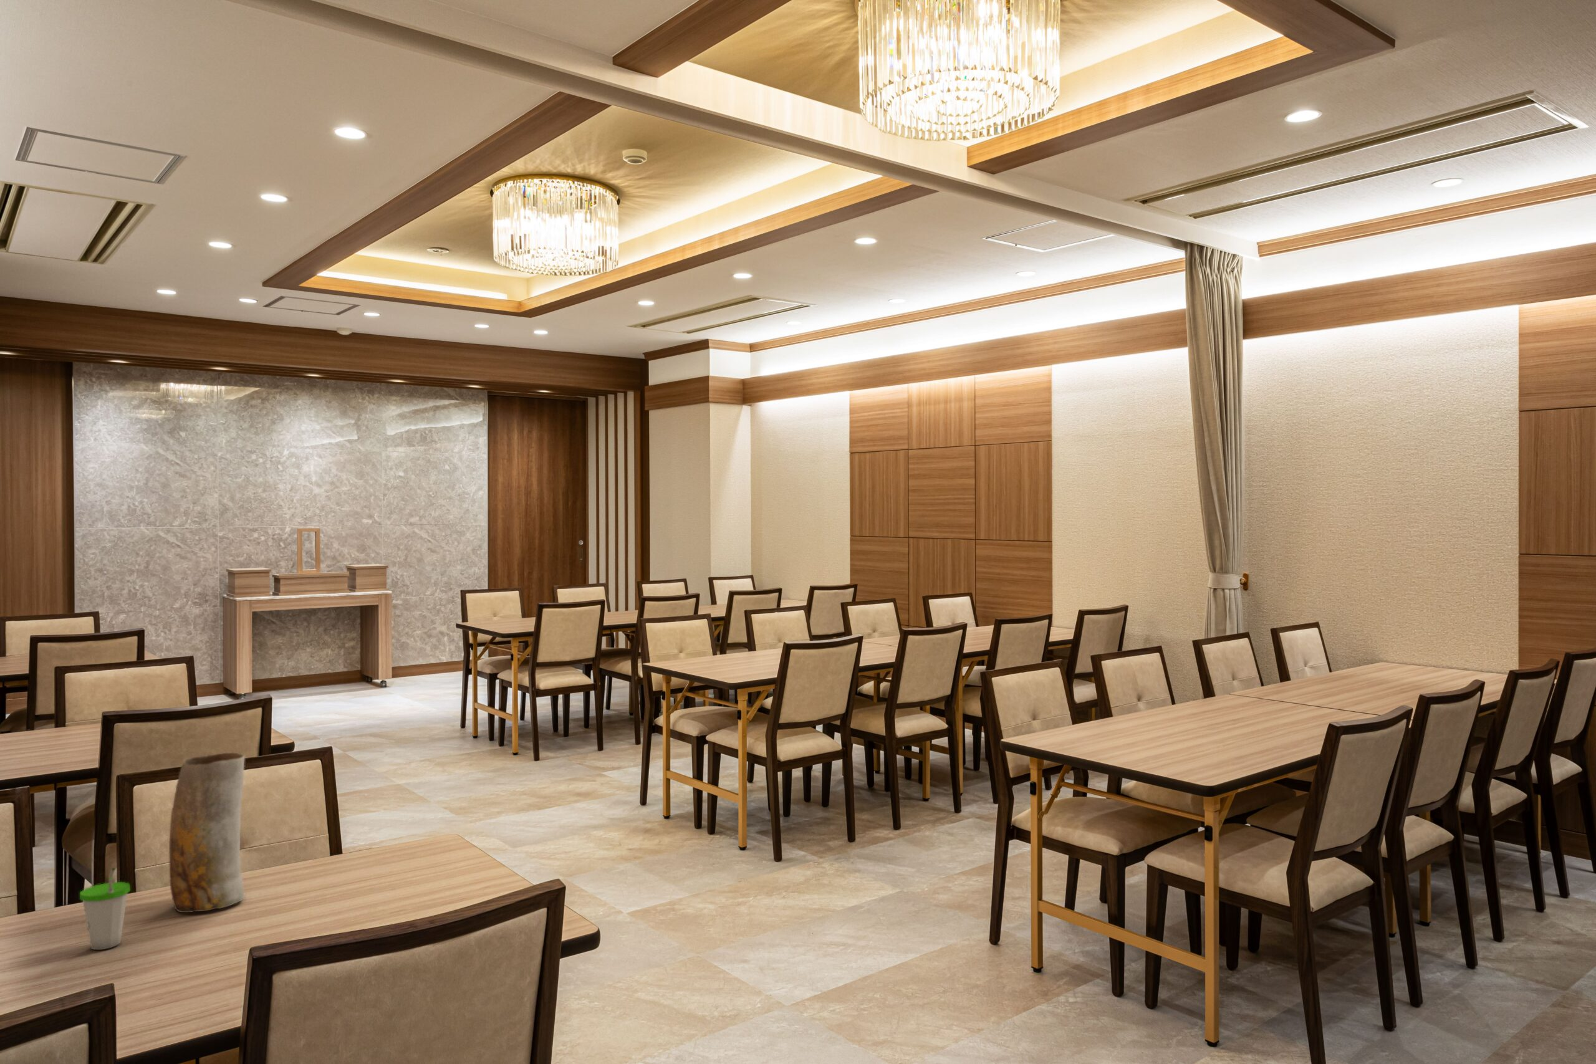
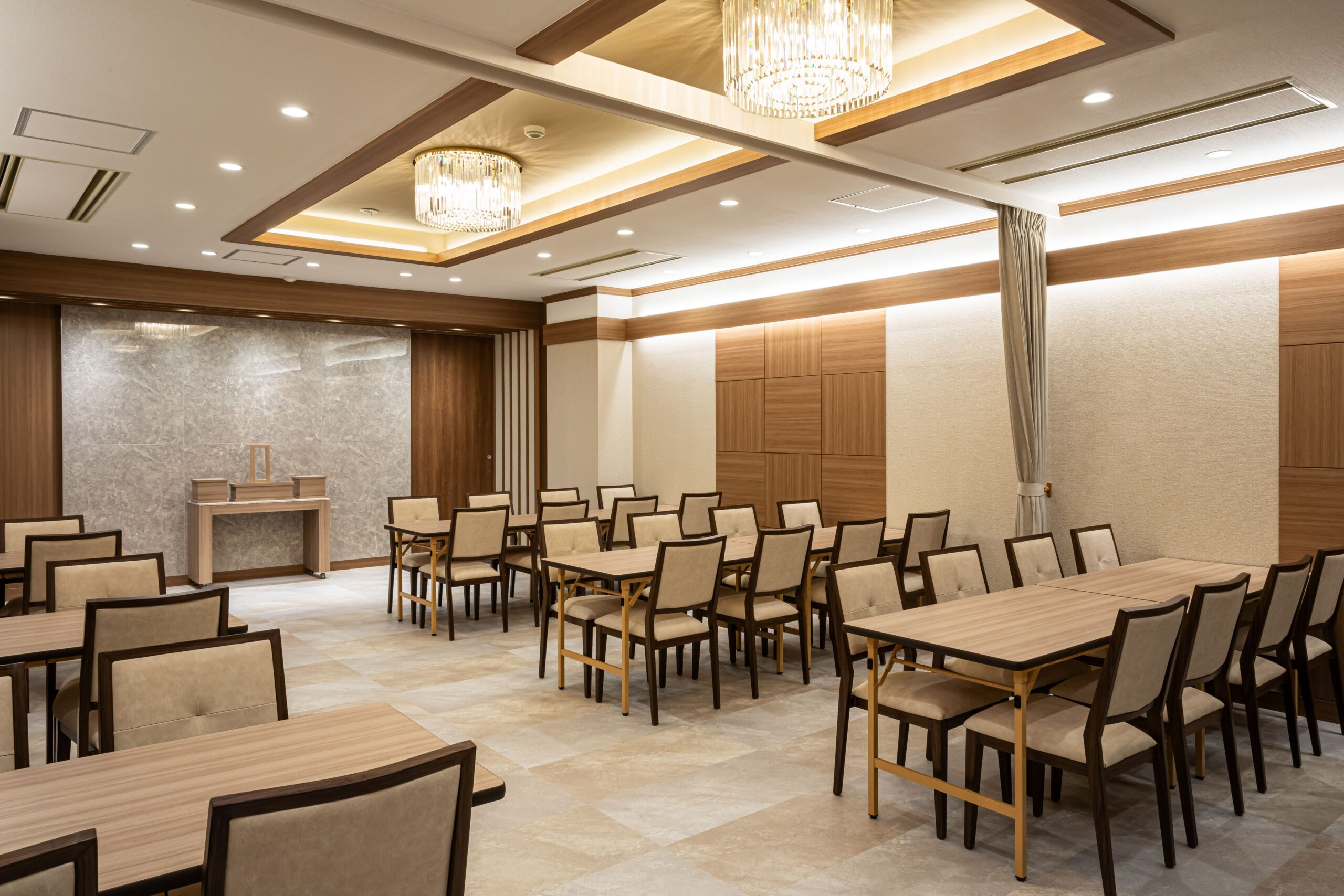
- vase (208, 830)
- cup (104, 904)
